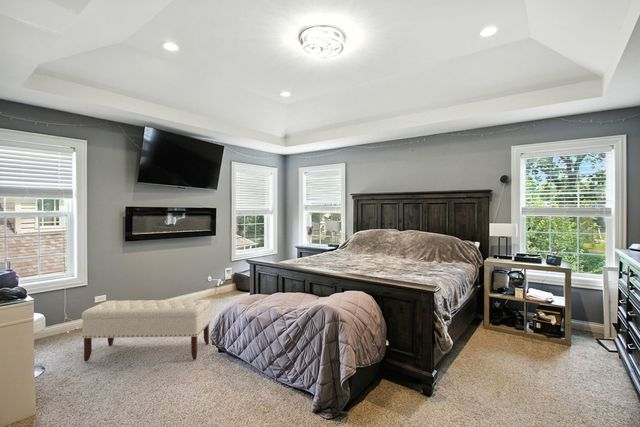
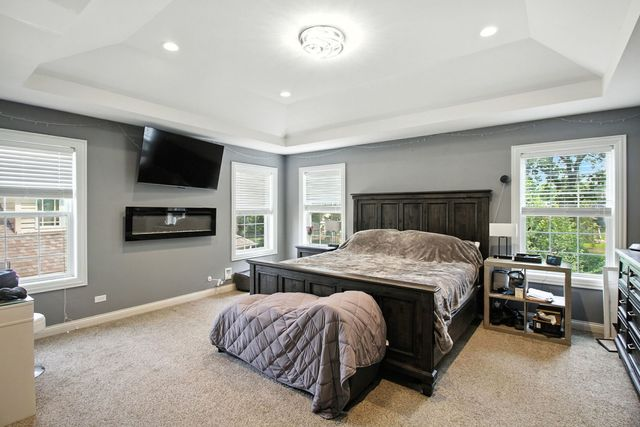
- bench (150, 327)
